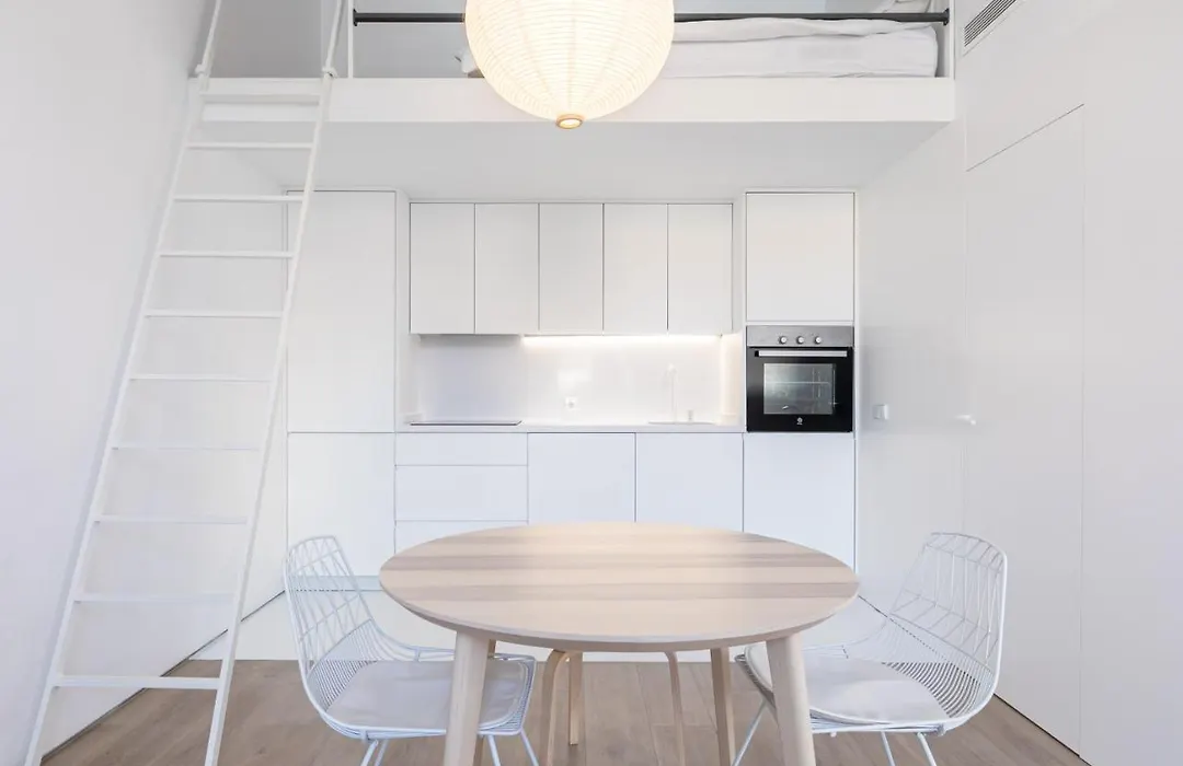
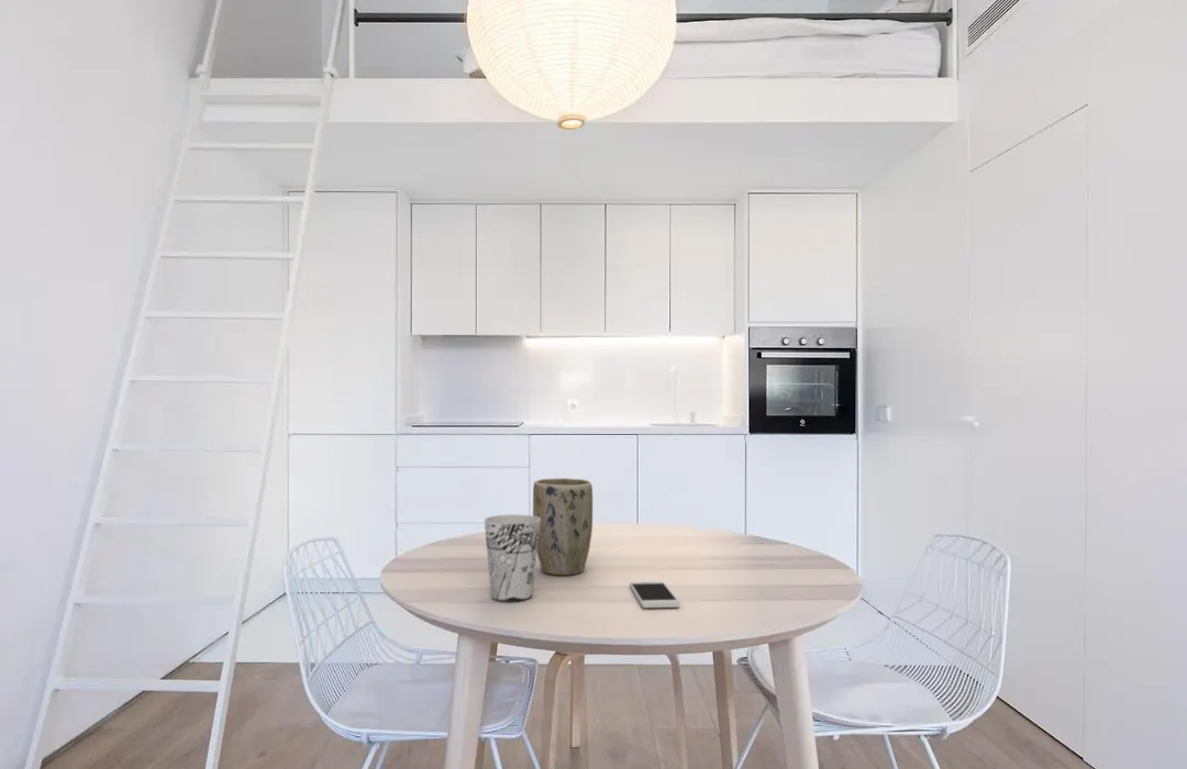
+ plant pot (562, 525)
+ cup (511, 557)
+ smartphone (653, 593)
